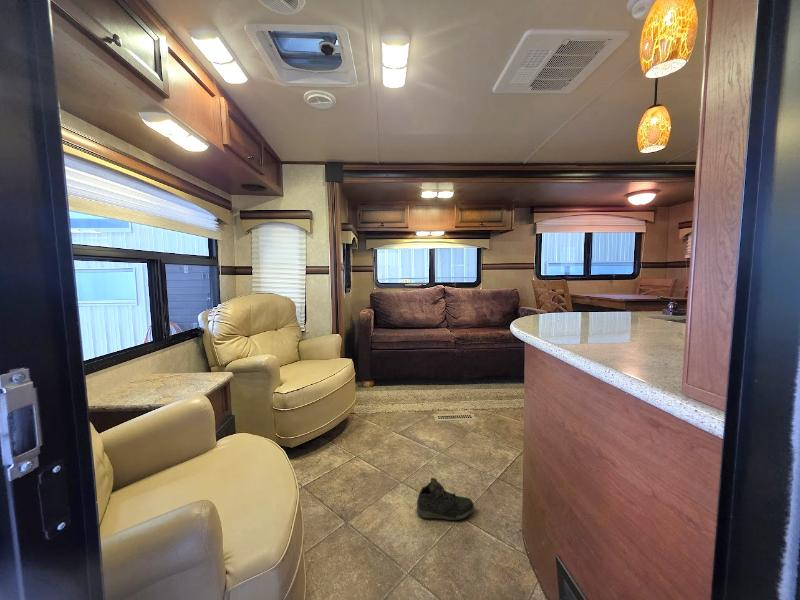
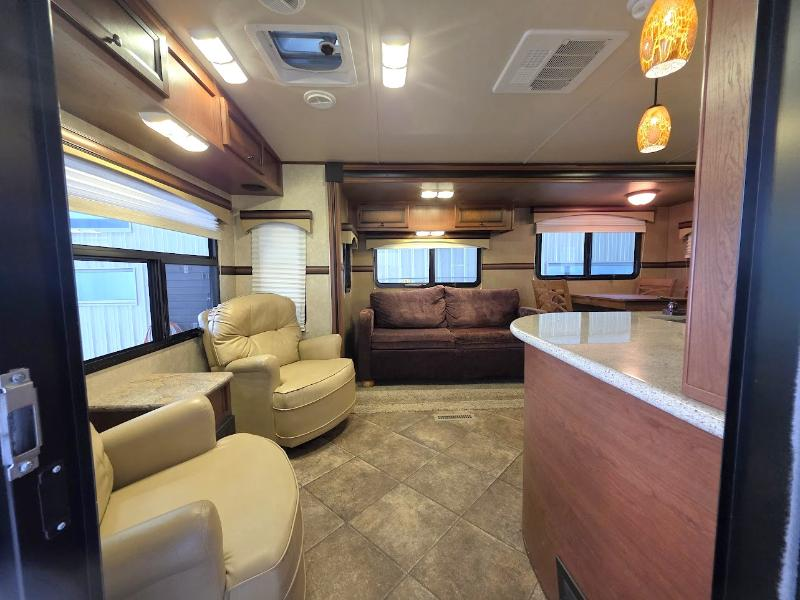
- sneaker (445, 497)
